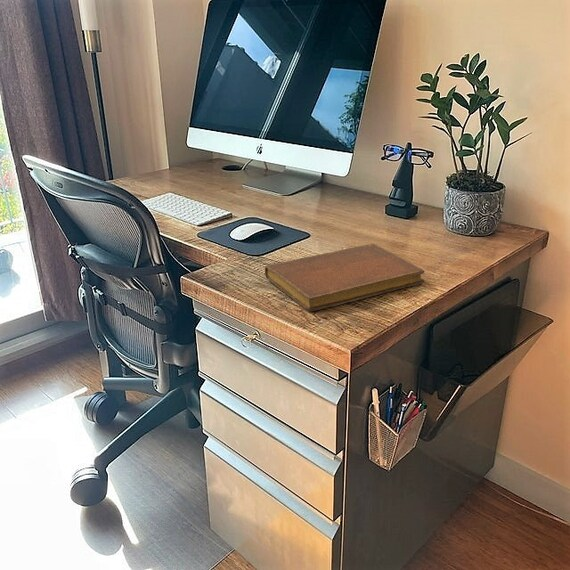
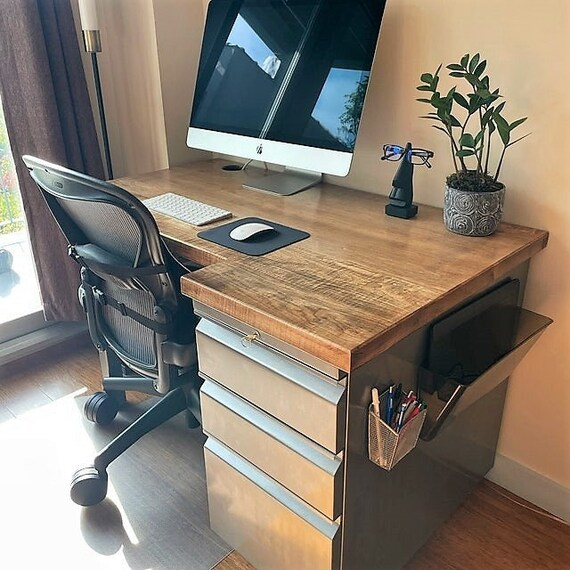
- notebook (343, 273)
